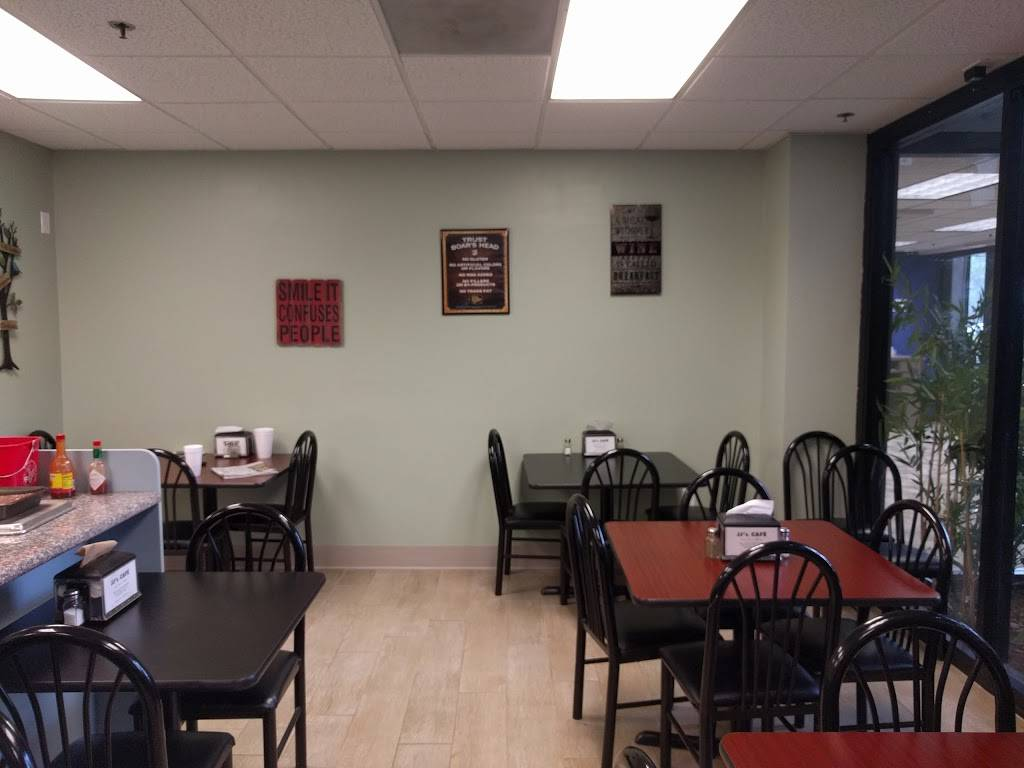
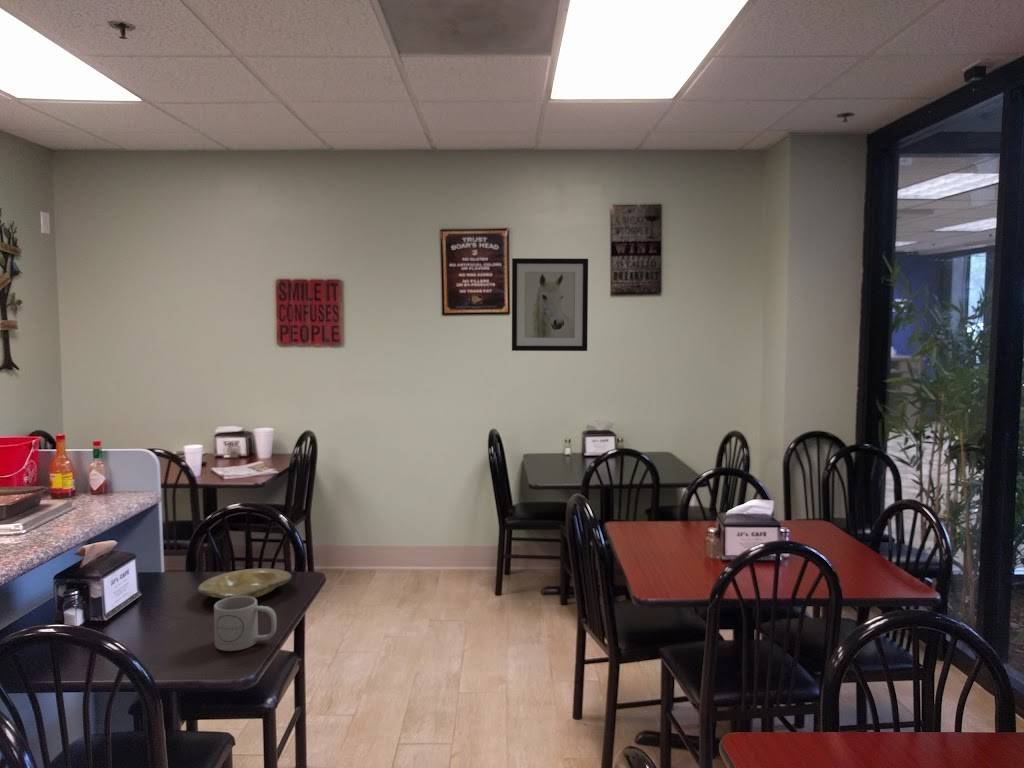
+ mug (246, 622)
+ plate (245, 585)
+ wall art (549, 305)
